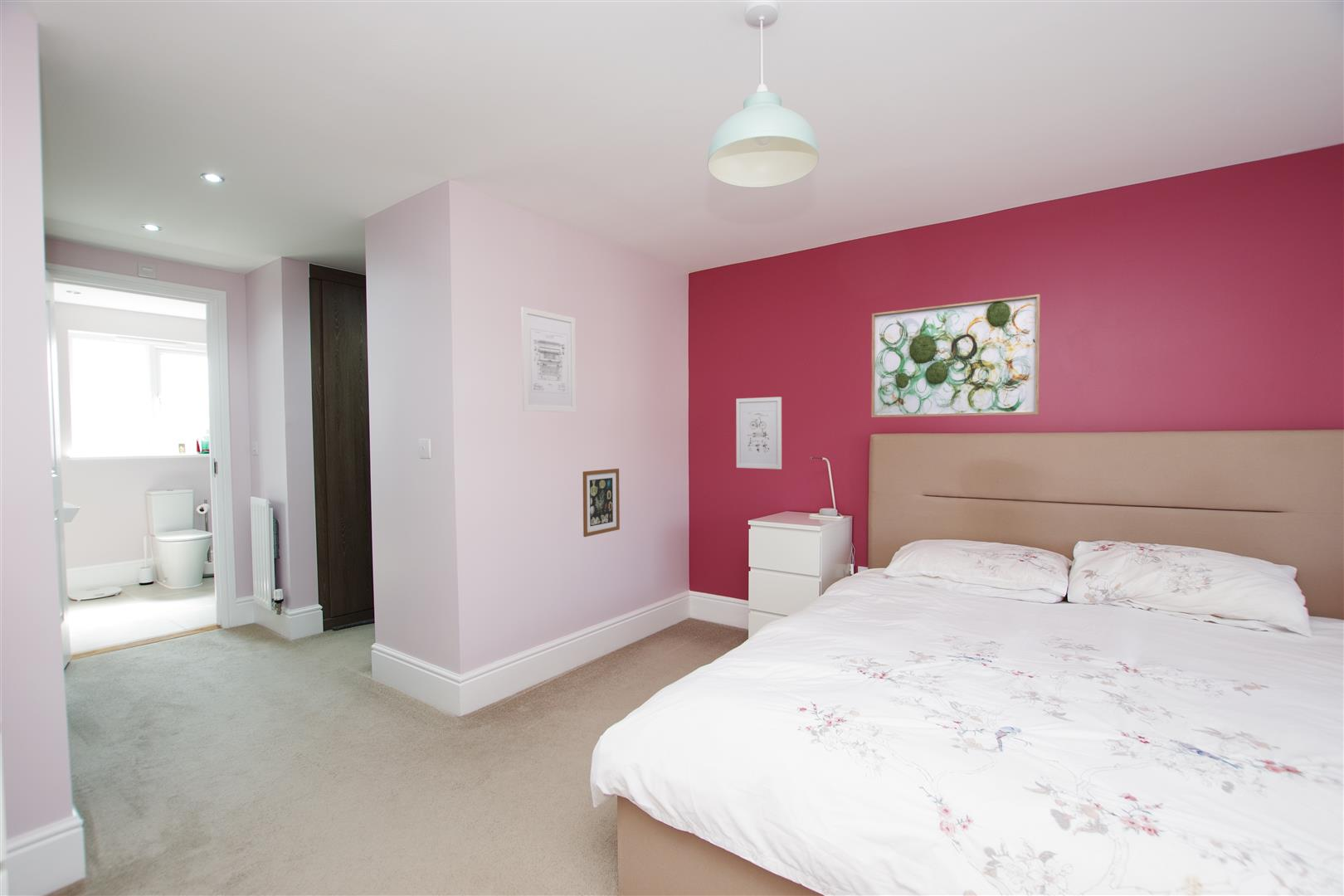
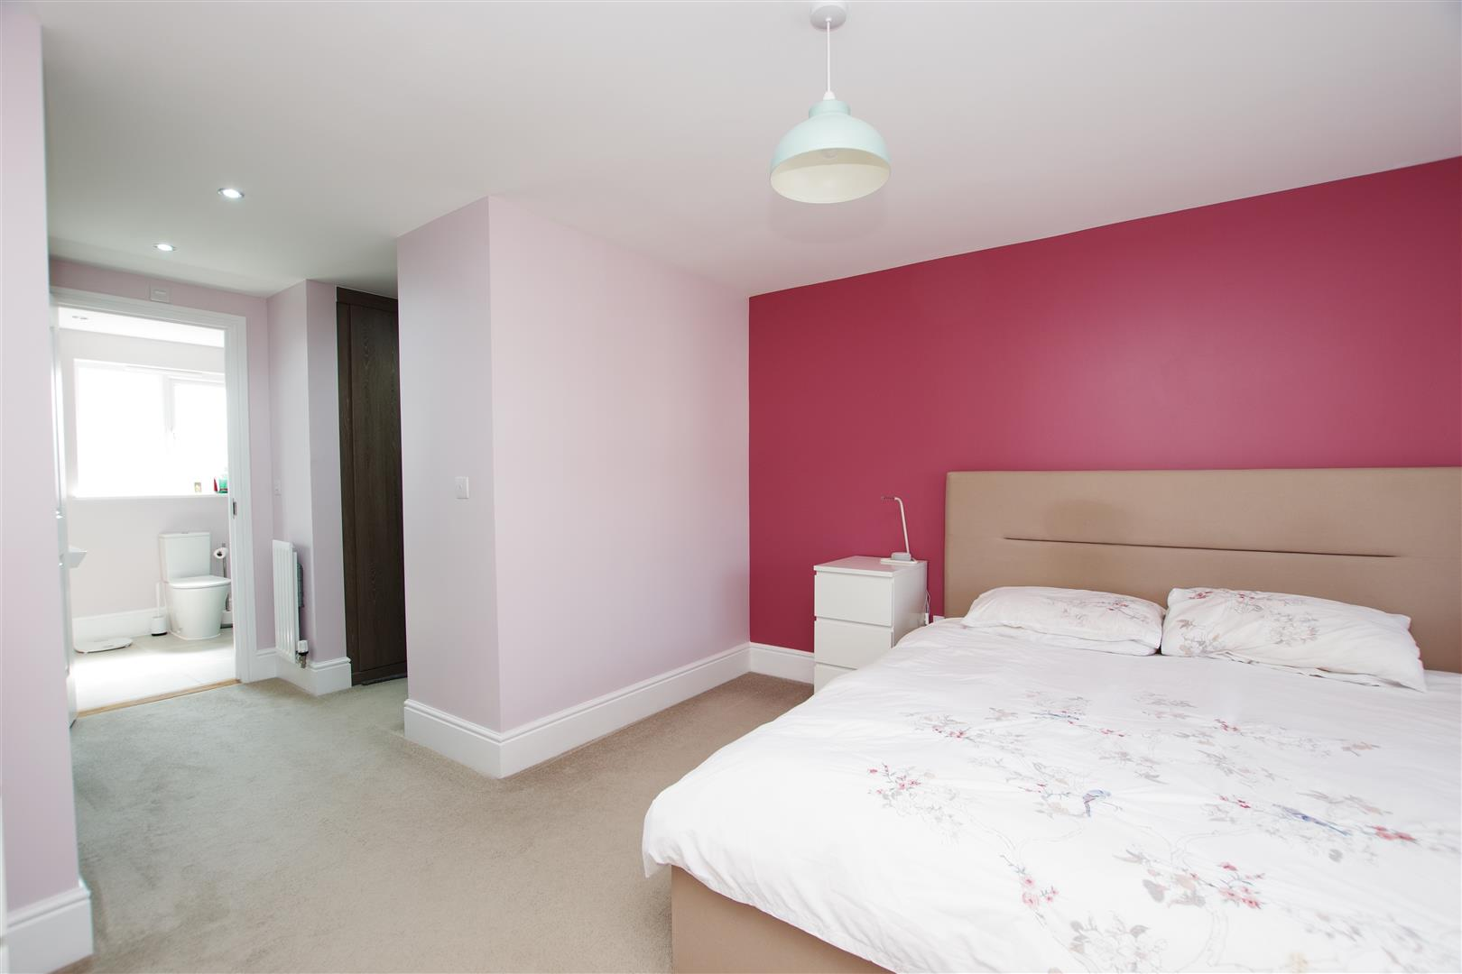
- wall art (949, 360)
- wall art (758, 433)
- wall art (601, 501)
- wall art (550, 362)
